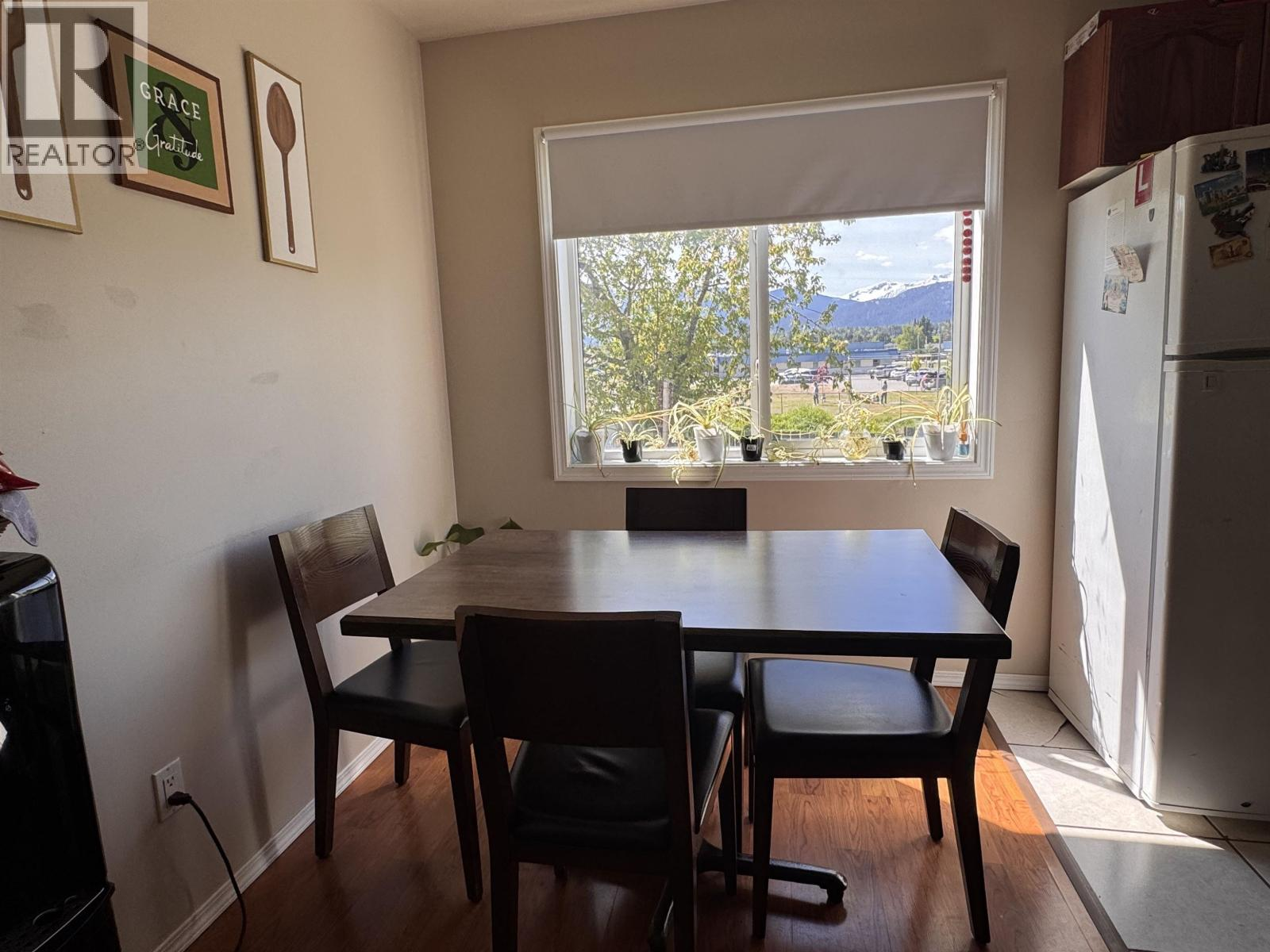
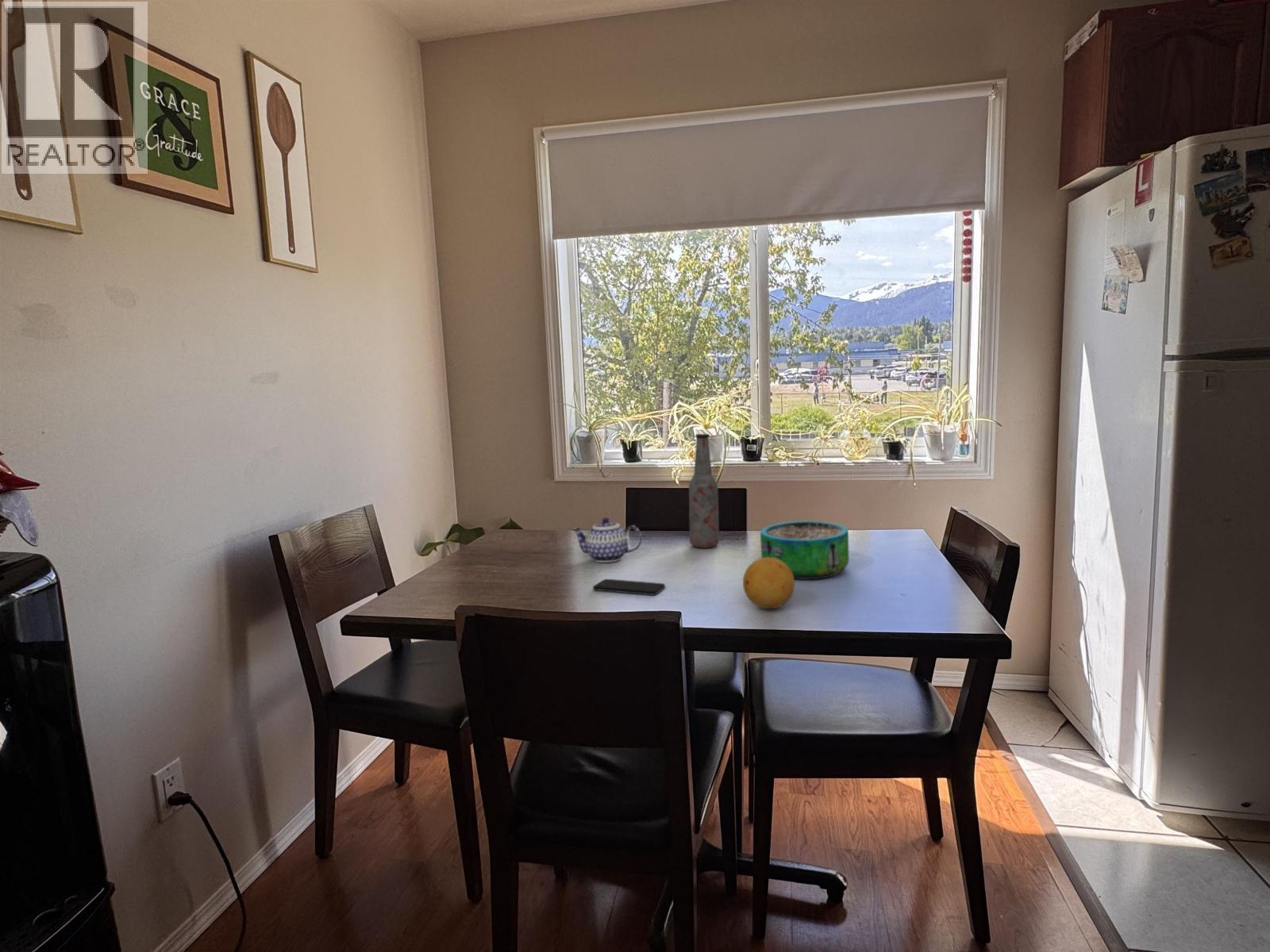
+ fruit (768, 582)
+ bottle (703, 490)
+ teapot (606, 539)
+ decorative bowl (804, 548)
+ smartphone (629, 586)
